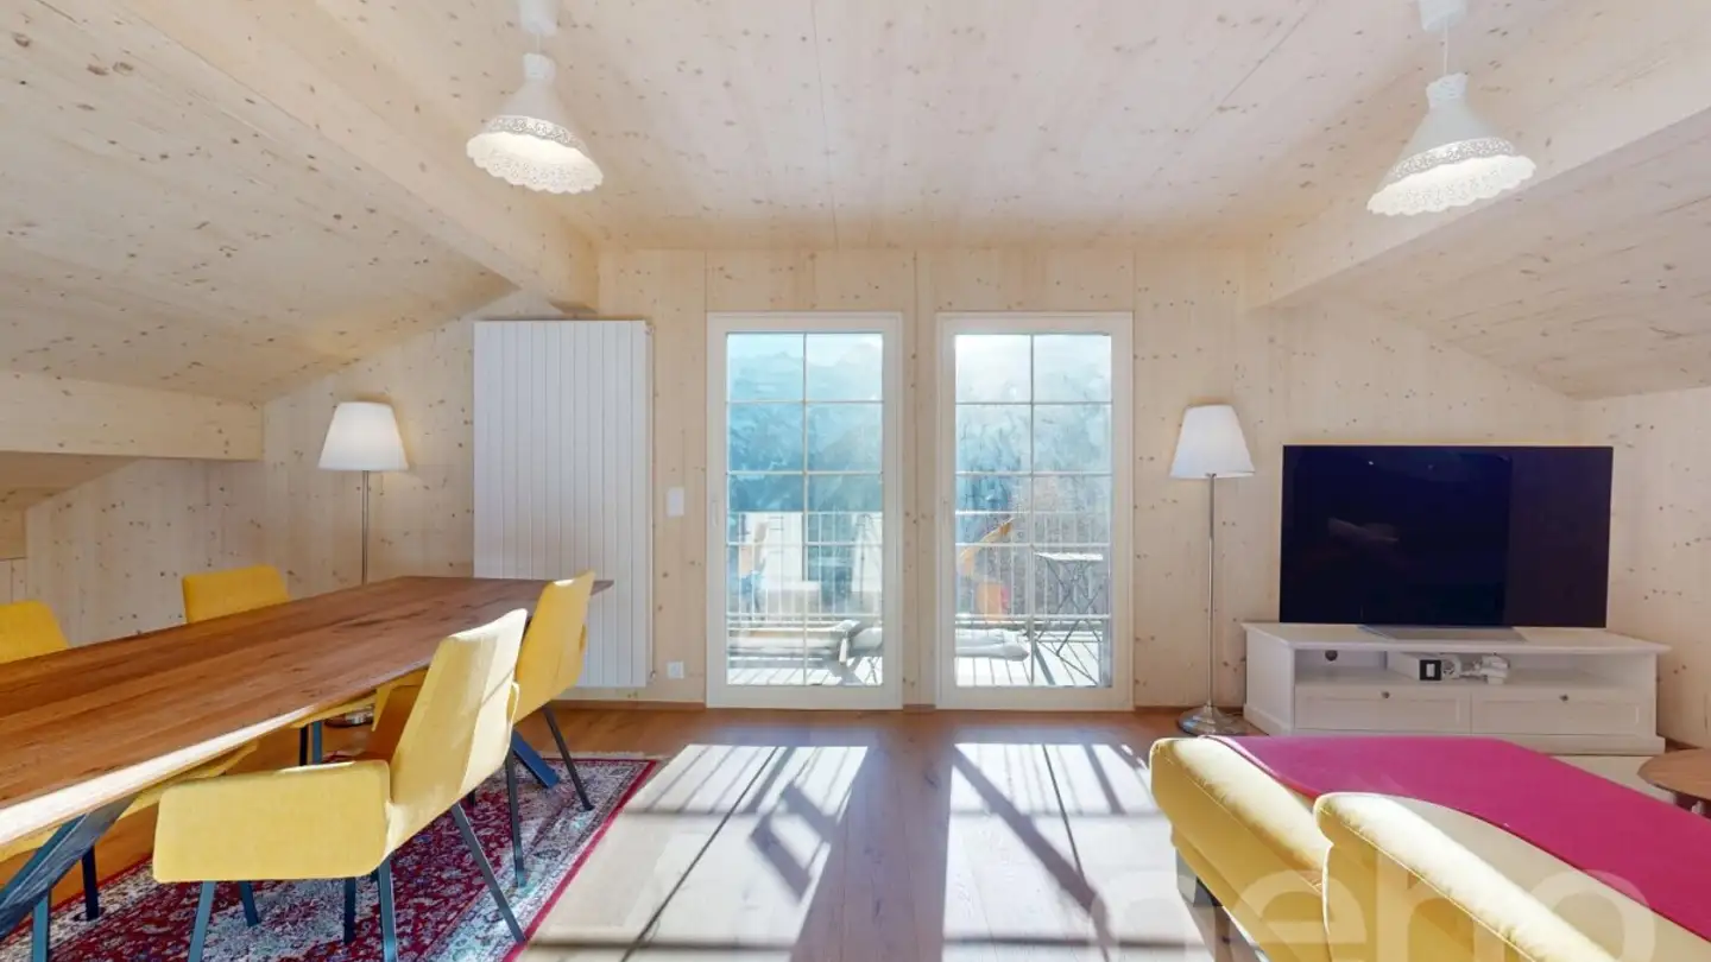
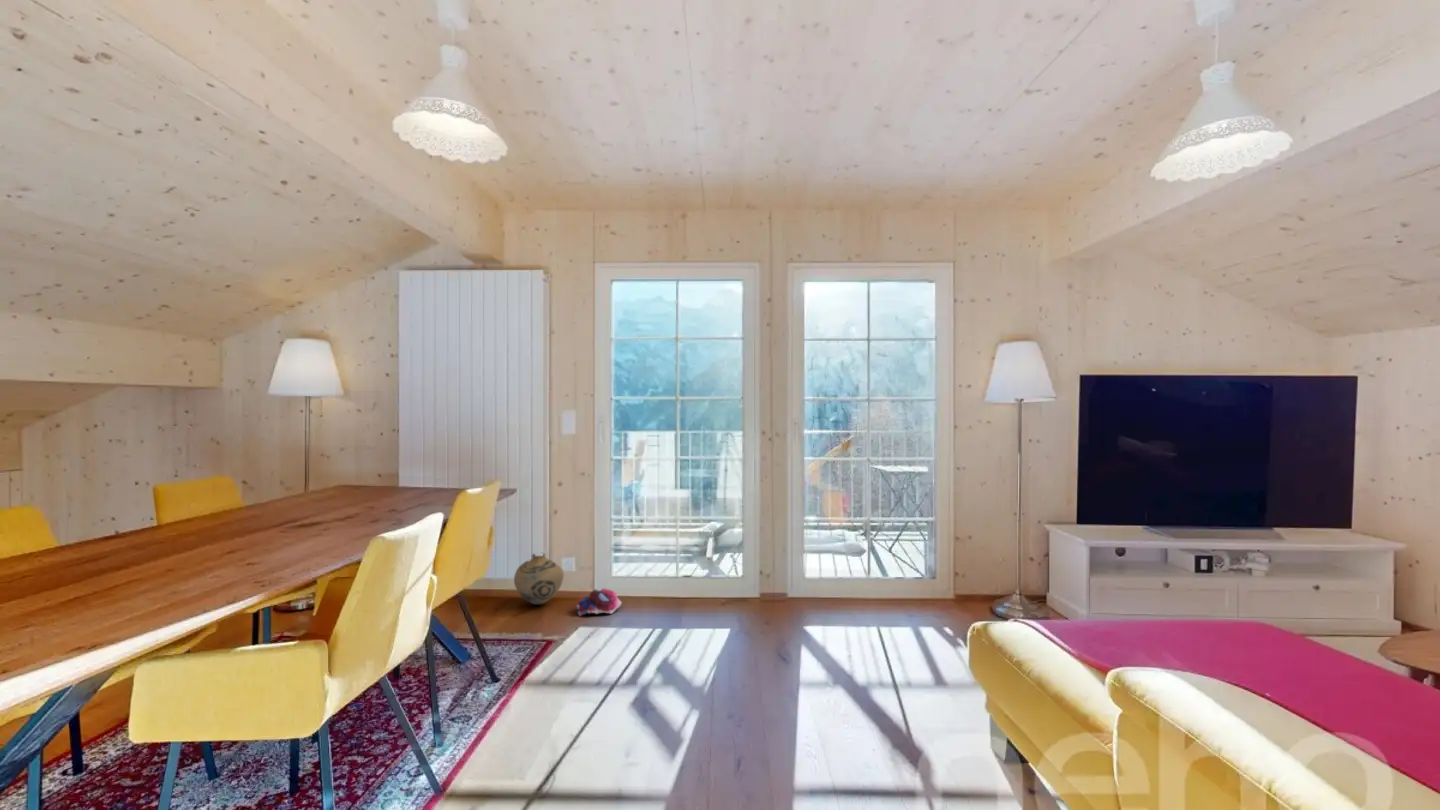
+ plush toy (598, 600)
+ vase (539, 579)
